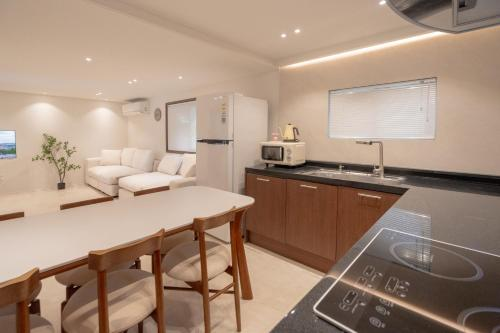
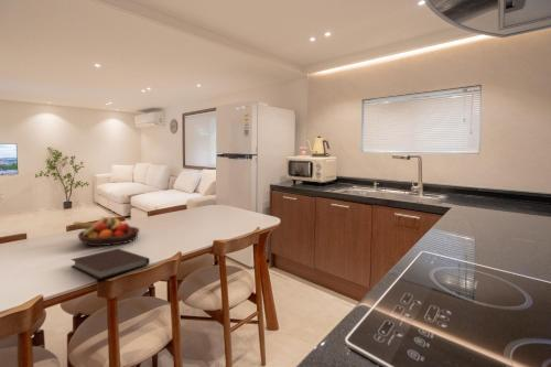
+ fruit bowl (109, 229)
+ notebook (110, 261)
